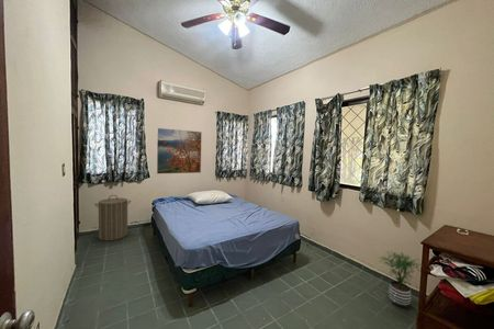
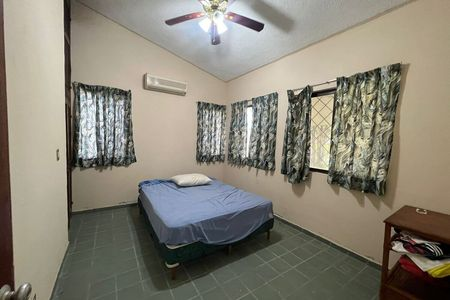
- potted plant (398, 277)
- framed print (180, 151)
- laundry hamper (113, 215)
